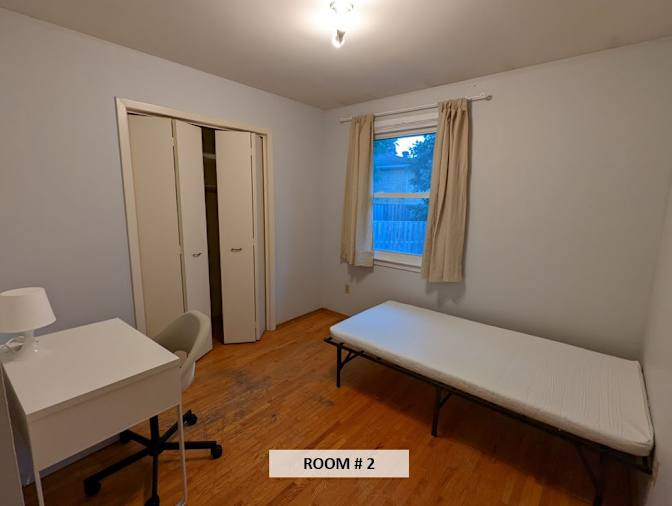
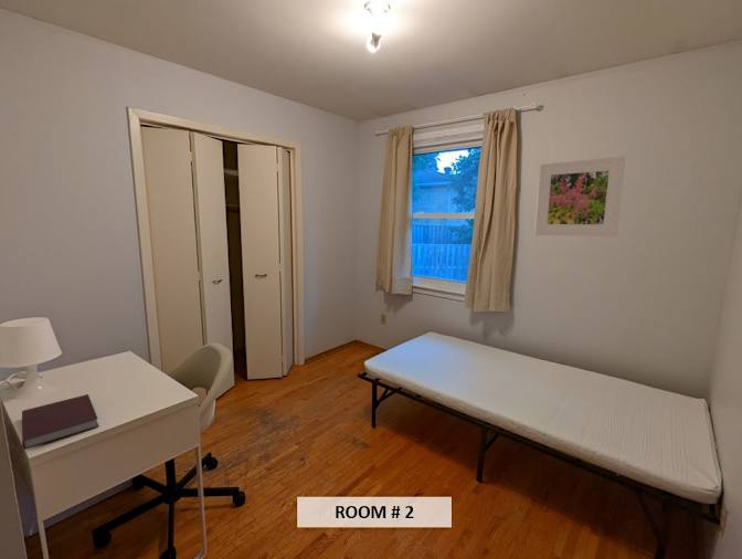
+ notebook (59, 418)
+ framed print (576, 199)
